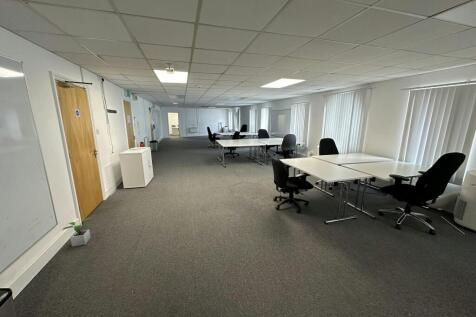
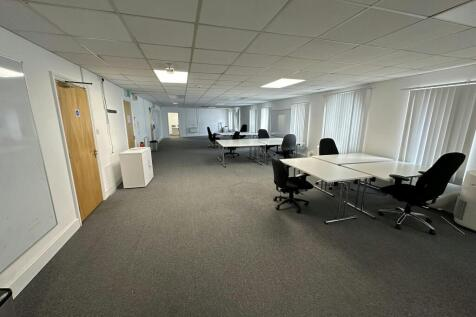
- potted plant (78, 233)
